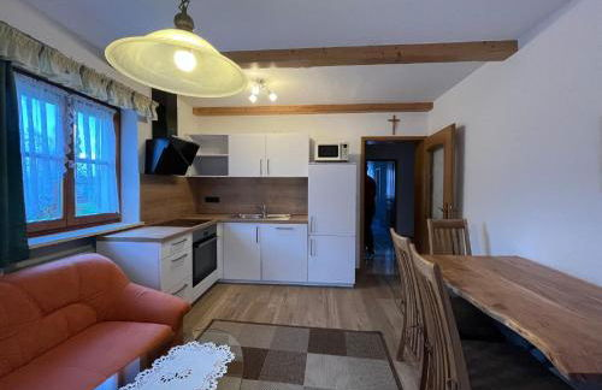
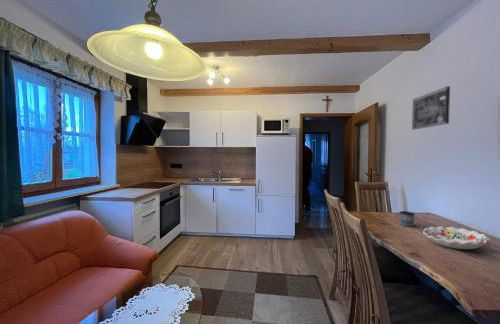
+ wall art (429, 110)
+ decorative bowl (453, 238)
+ mug (404, 218)
